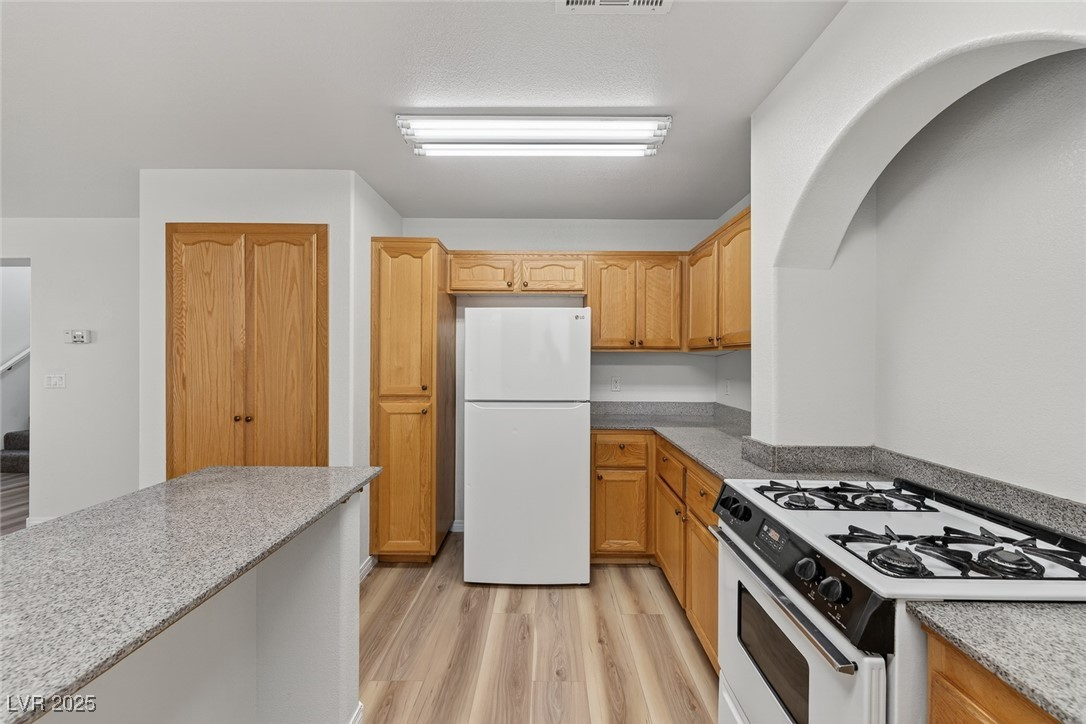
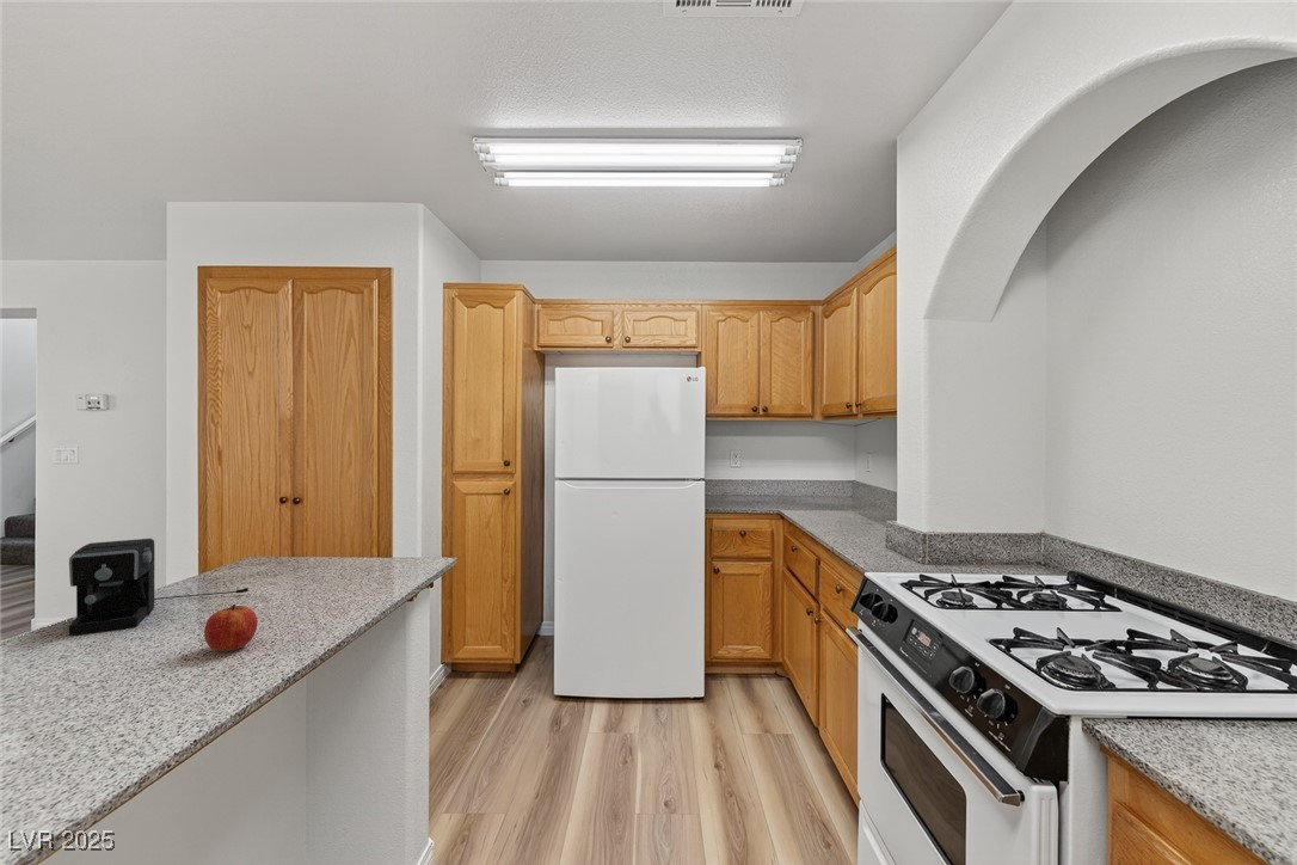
+ coffee maker (153, 576)
+ fruit (230, 625)
